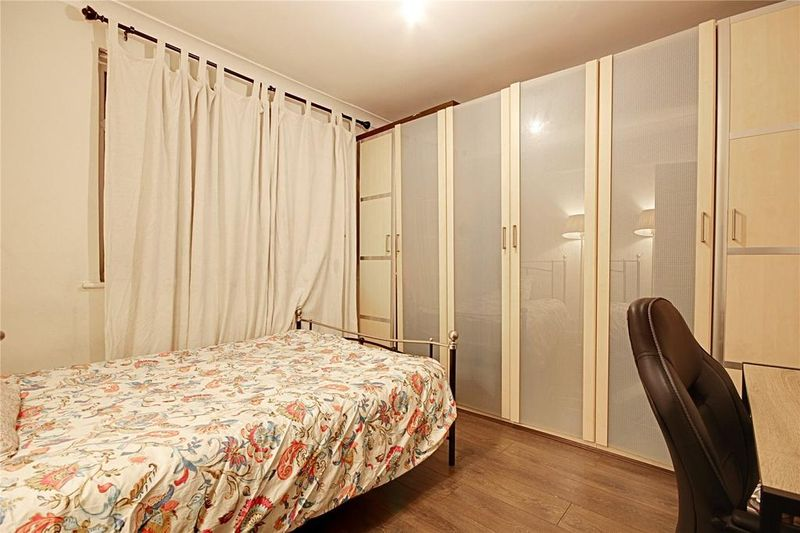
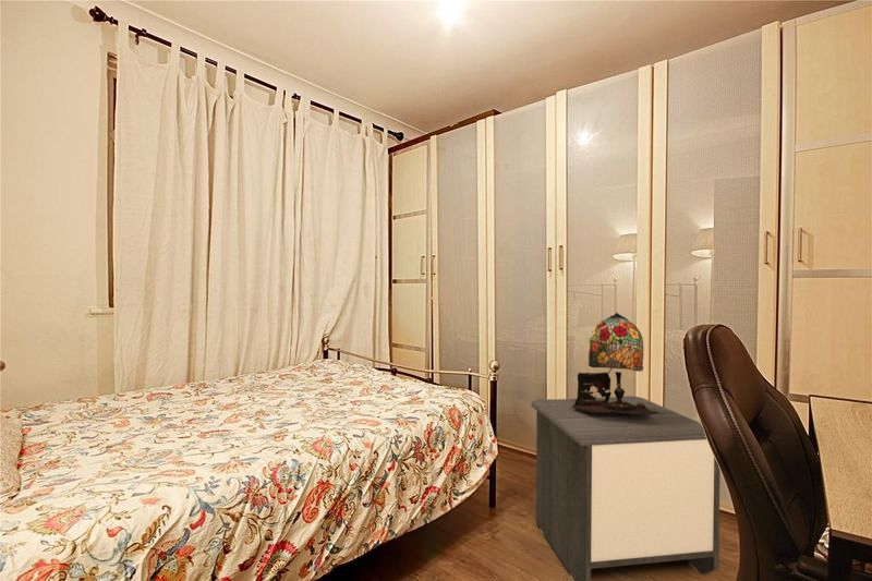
+ table lamp (616, 362)
+ nightstand (614, 480)
